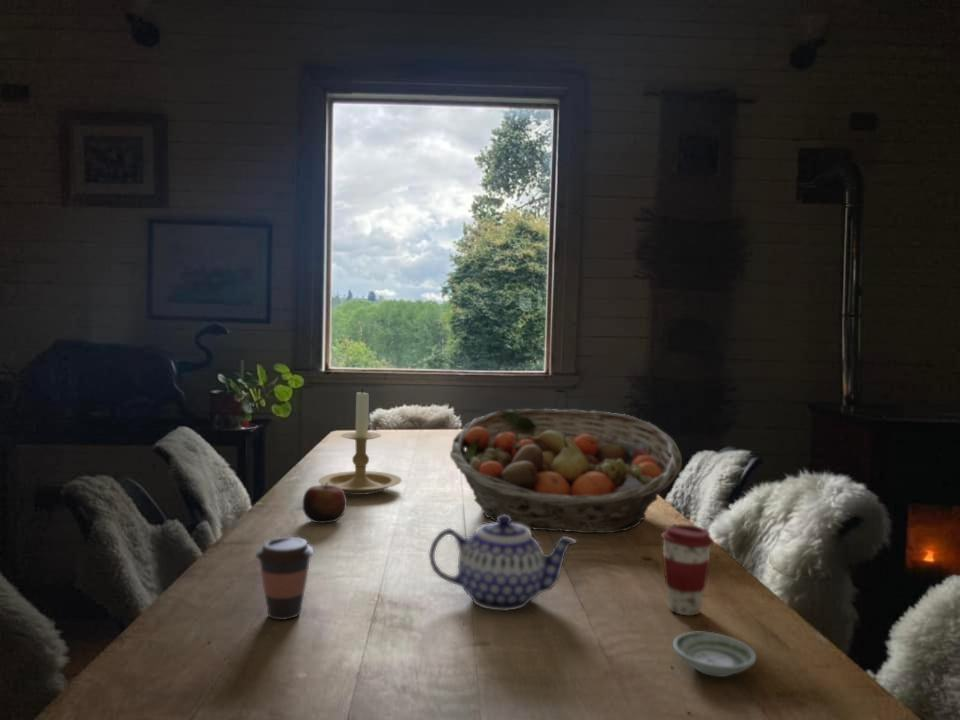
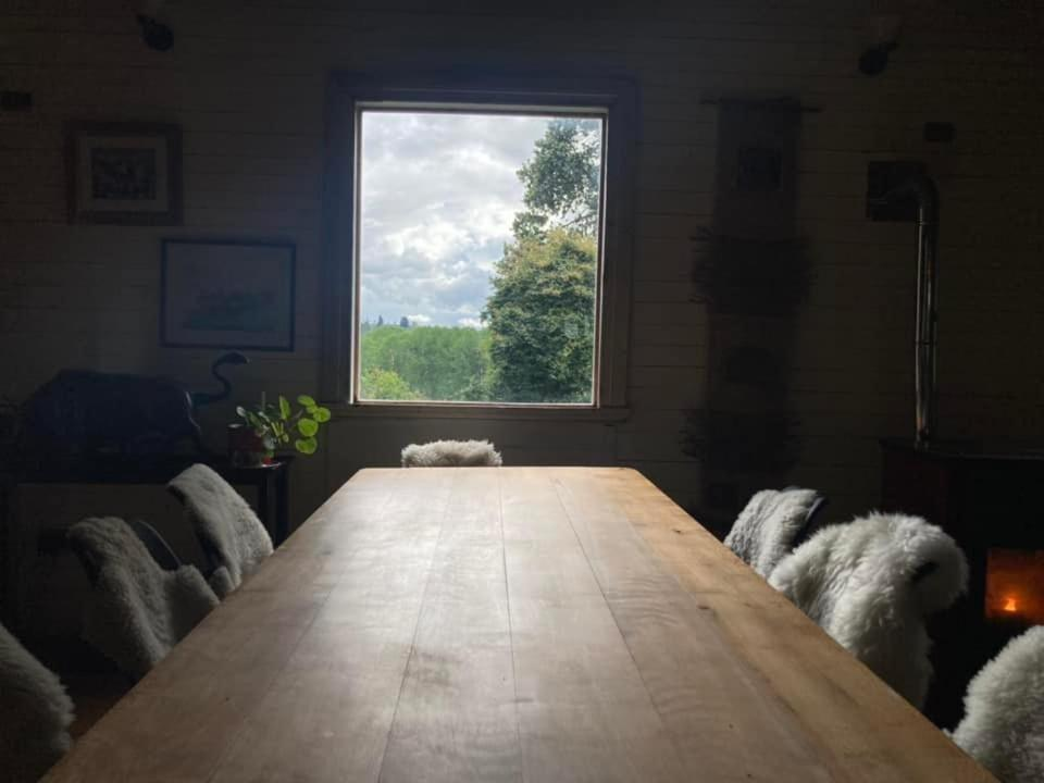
- apple (324, 501)
- candle holder (361, 439)
- teapot (502, 557)
- coffee cup (284, 578)
- fruit basket (563, 465)
- saucer (713, 657)
- coffee cup (686, 569)
